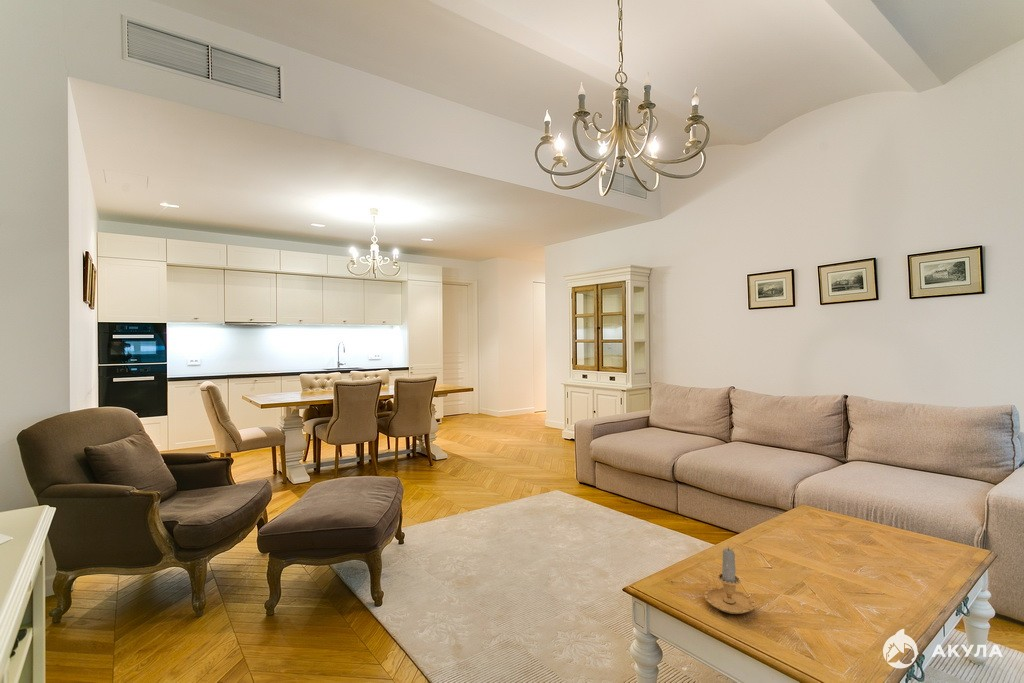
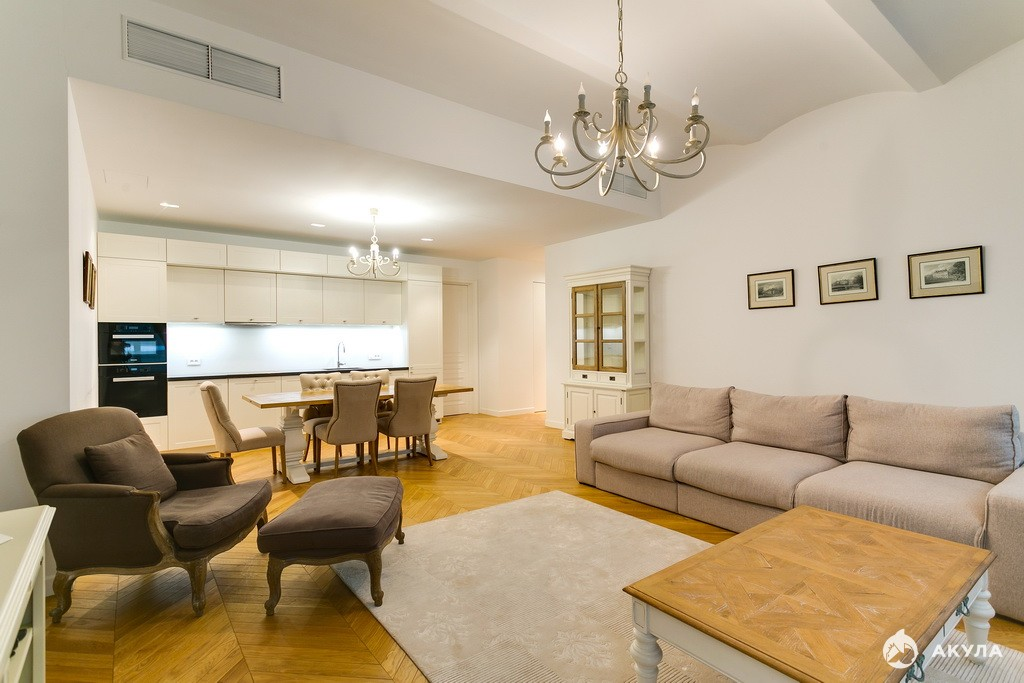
- candle (724, 574)
